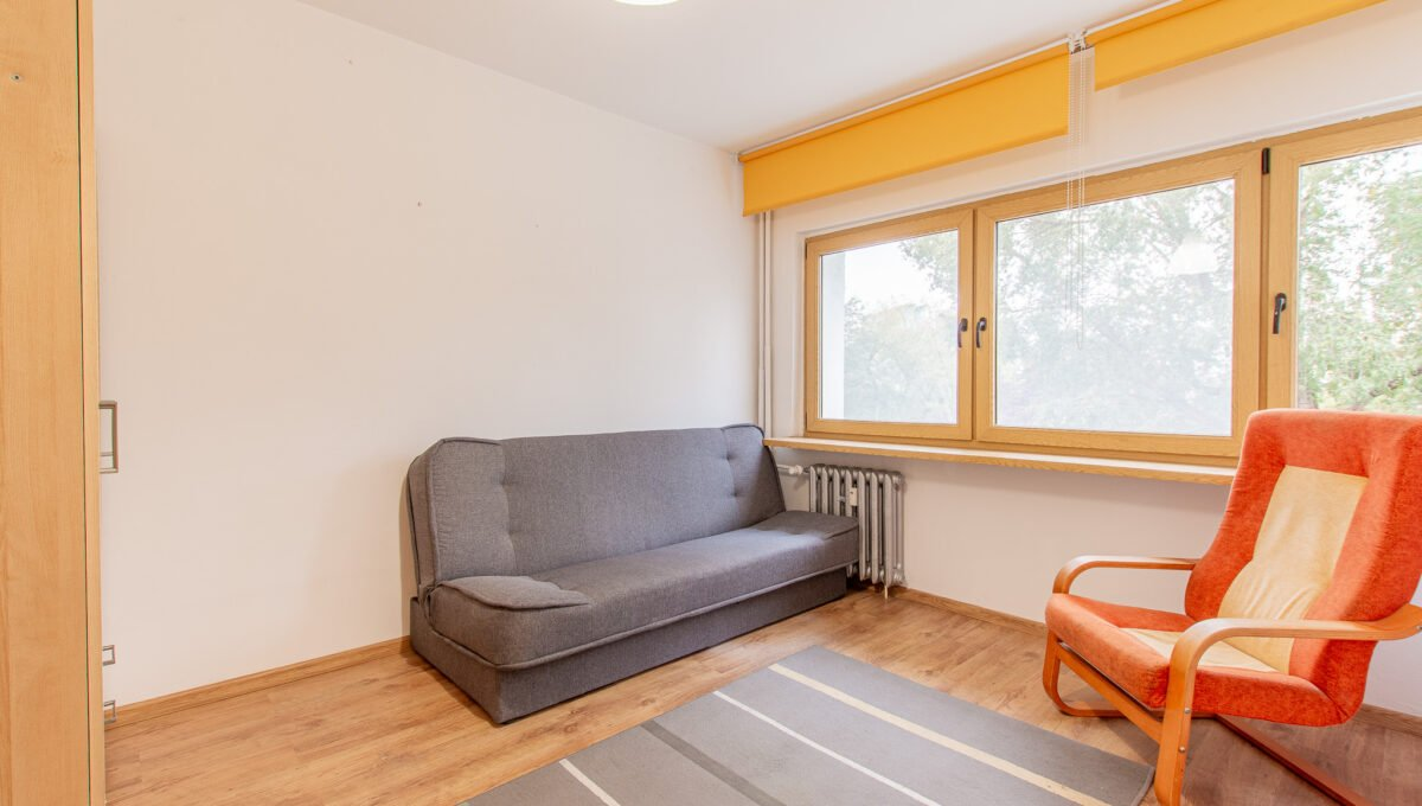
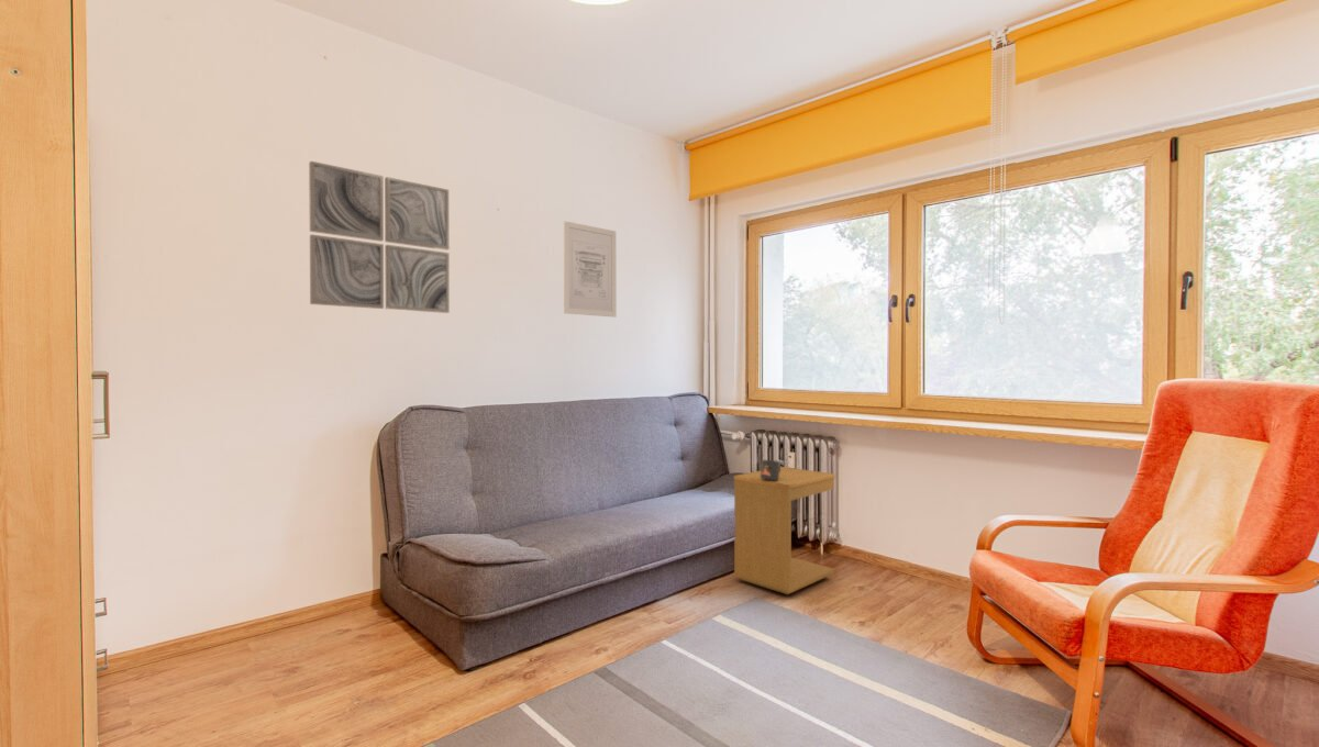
+ wall art (590, 270)
+ mug (771, 470)
+ wall art (383, 244)
+ side table (785, 527)
